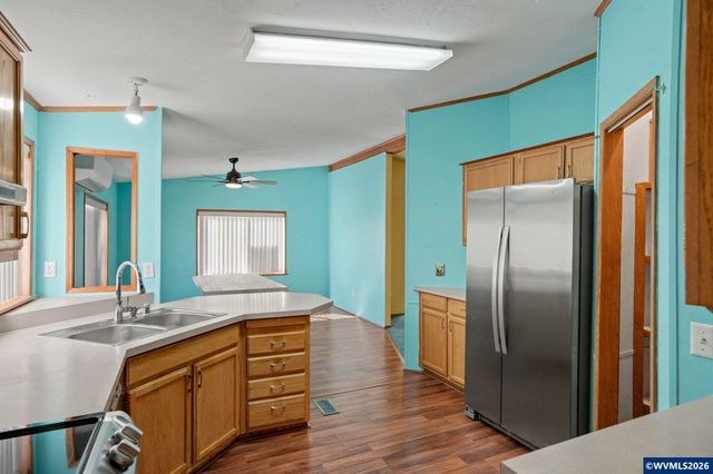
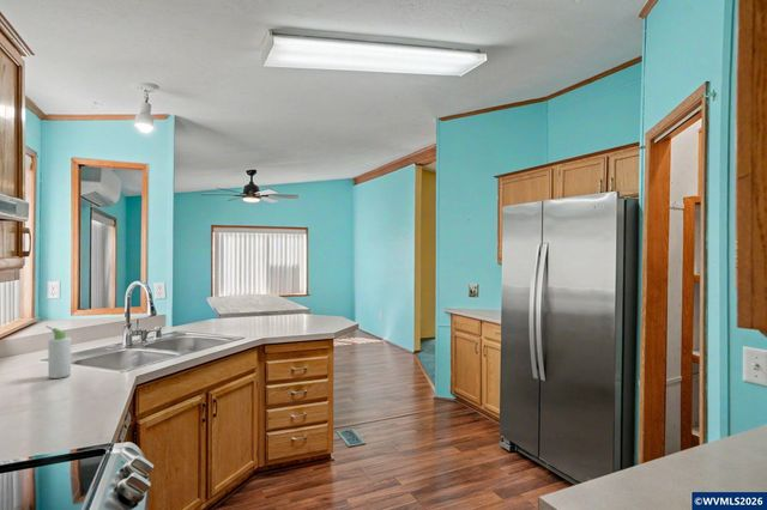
+ bottle (58, 350)
